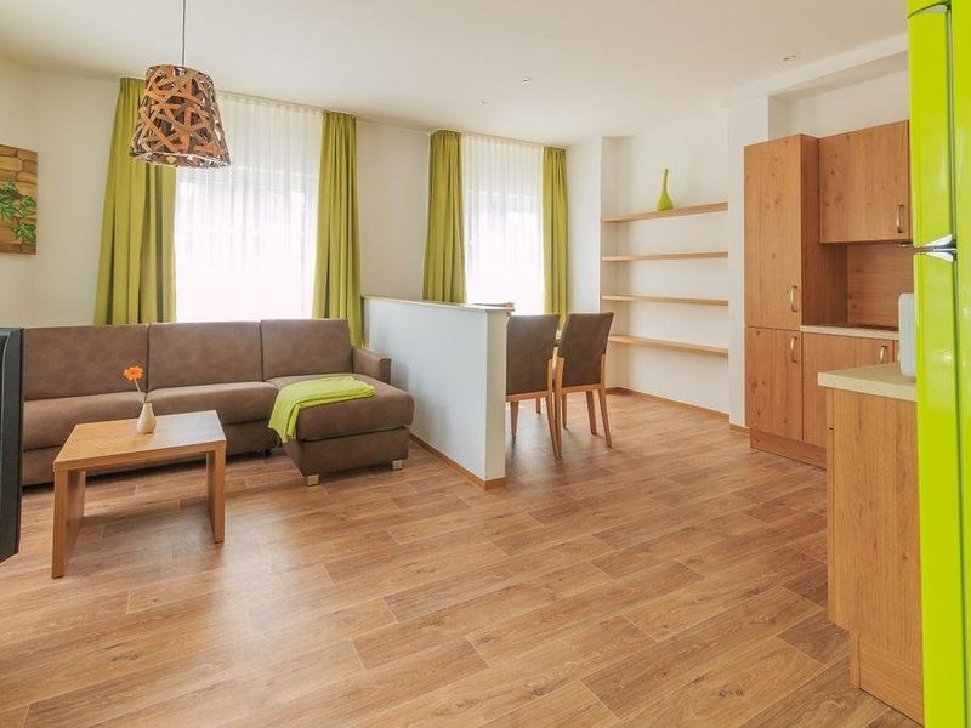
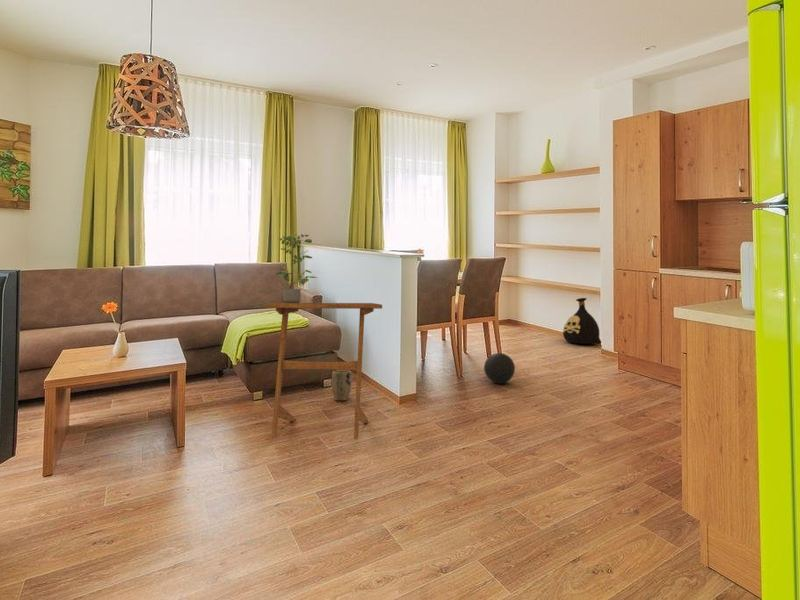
+ potted plant (294, 263)
+ ball (499, 368)
+ bag (581, 320)
+ plant pot (341, 385)
+ side table (325, 365)
